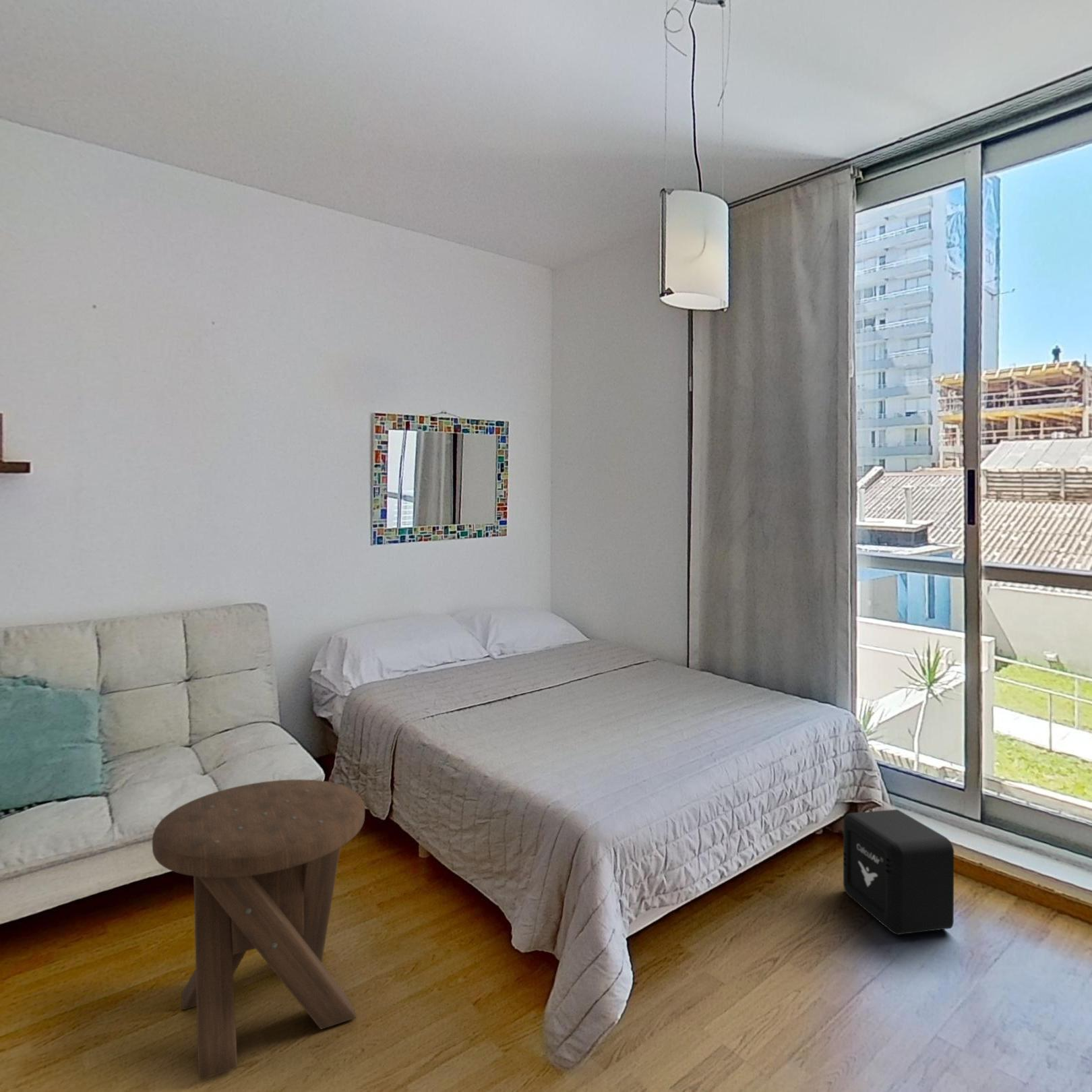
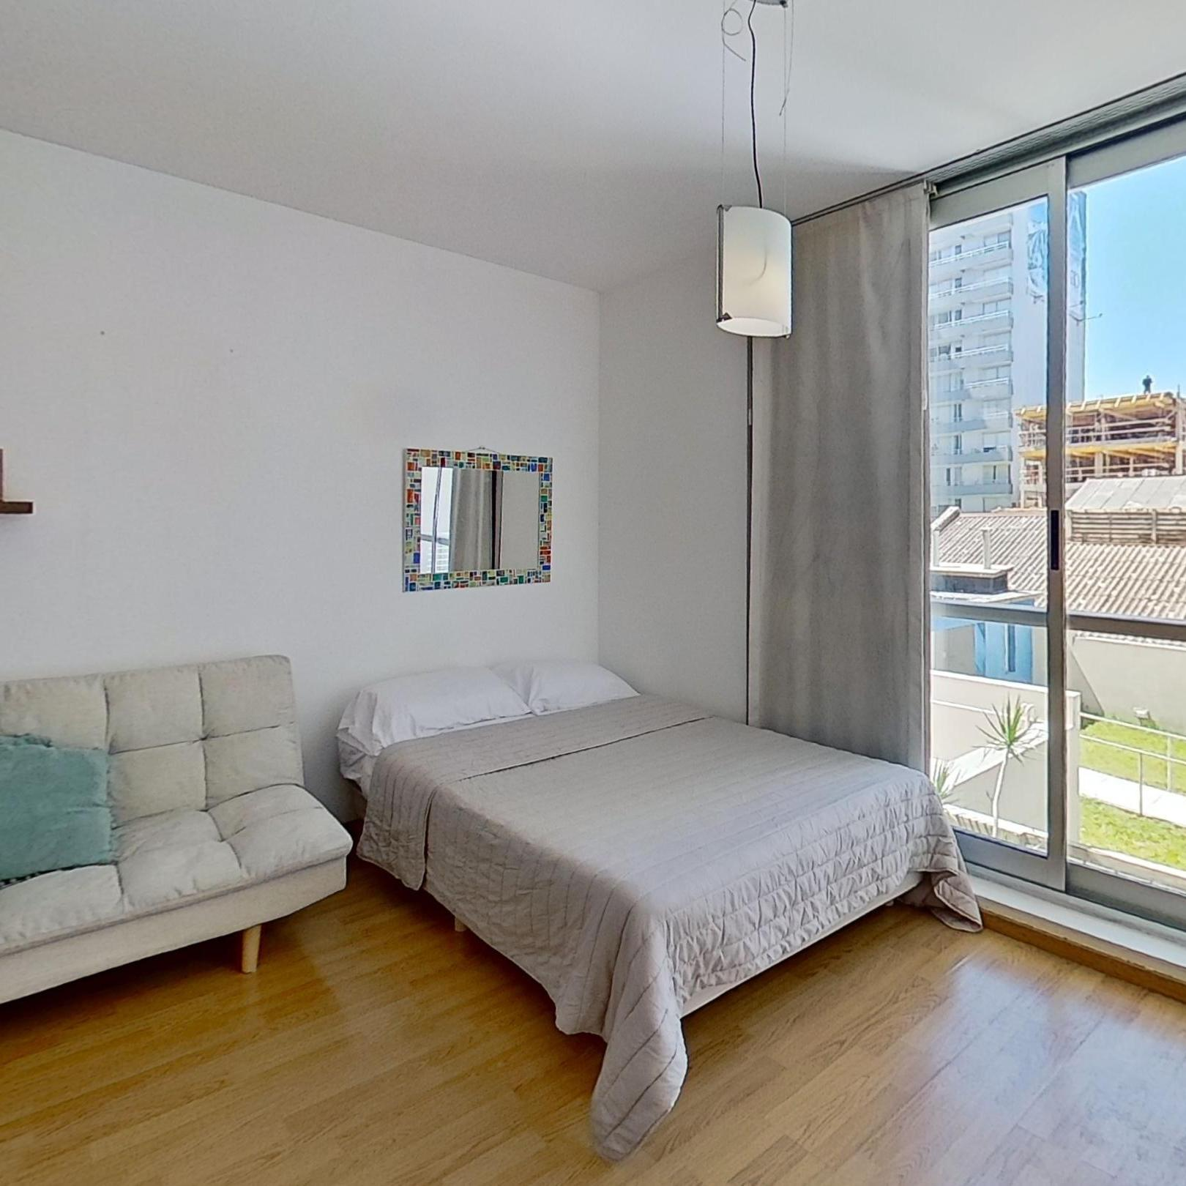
- air purifier (892, 868)
- music stool (265, 909)
